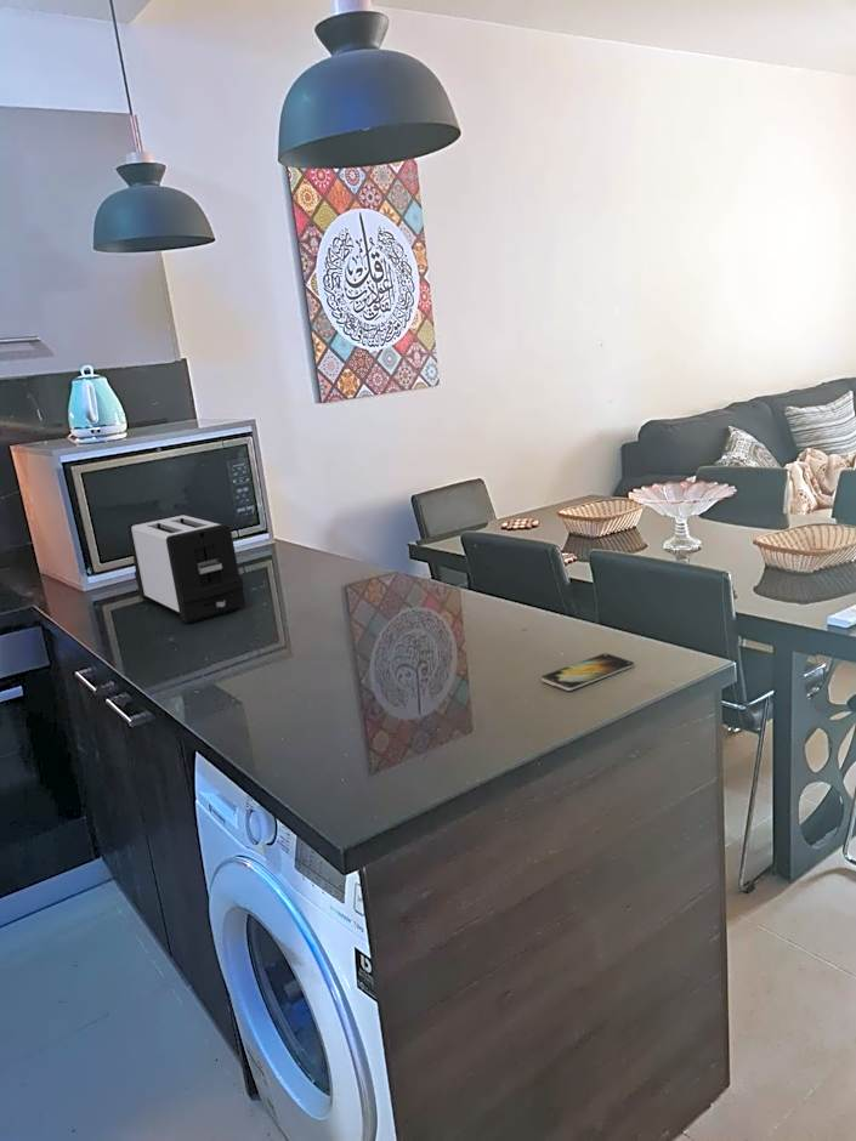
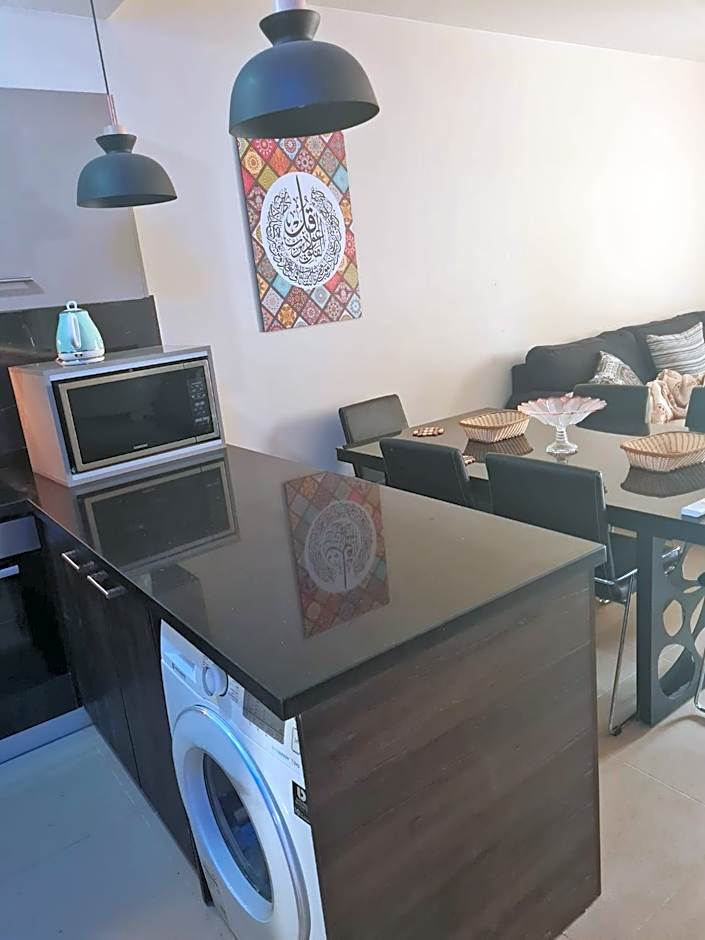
- smartphone (588, 670)
- toaster (185, 564)
